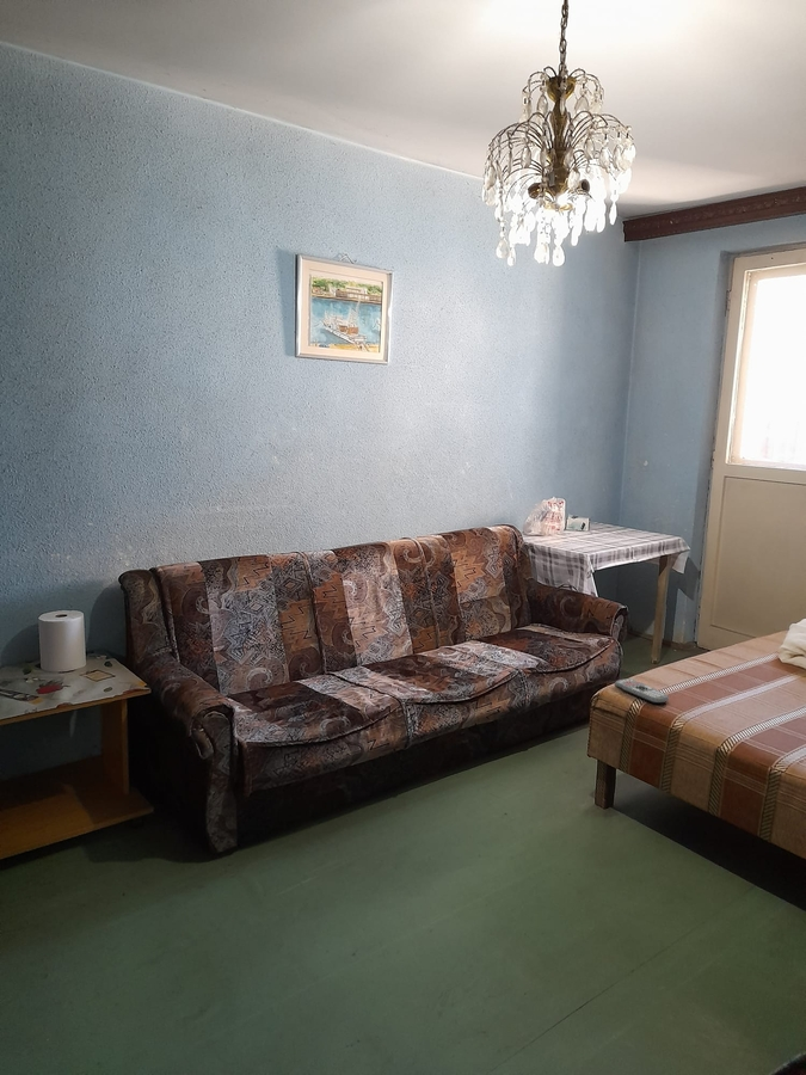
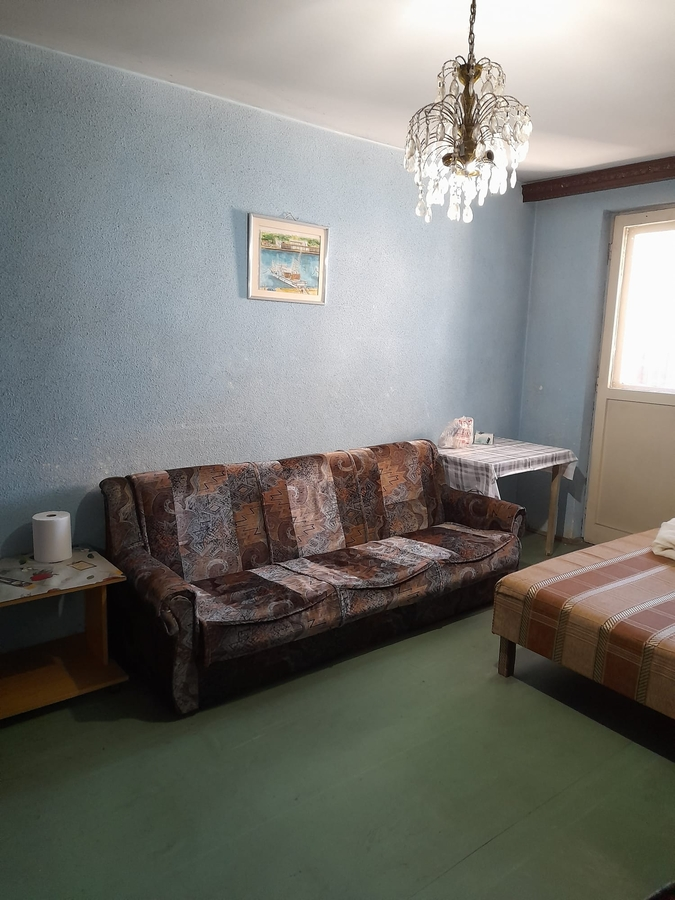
- remote control (641, 690)
